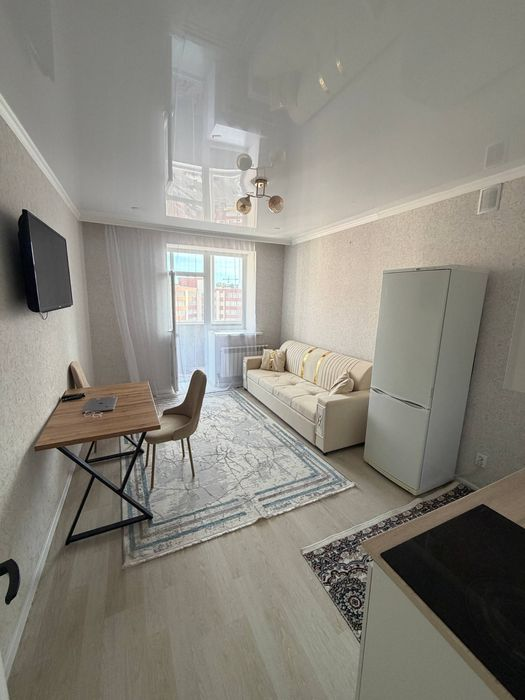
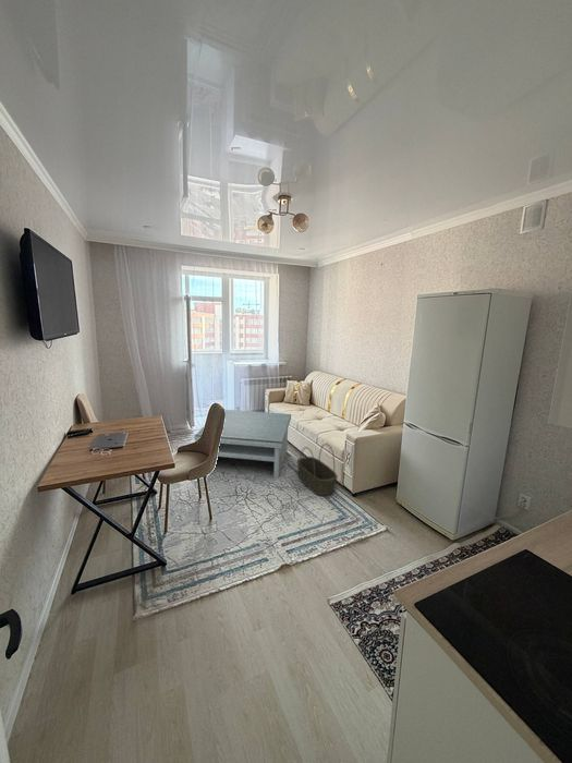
+ coffee table (246, 440)
+ basket (316, 464)
